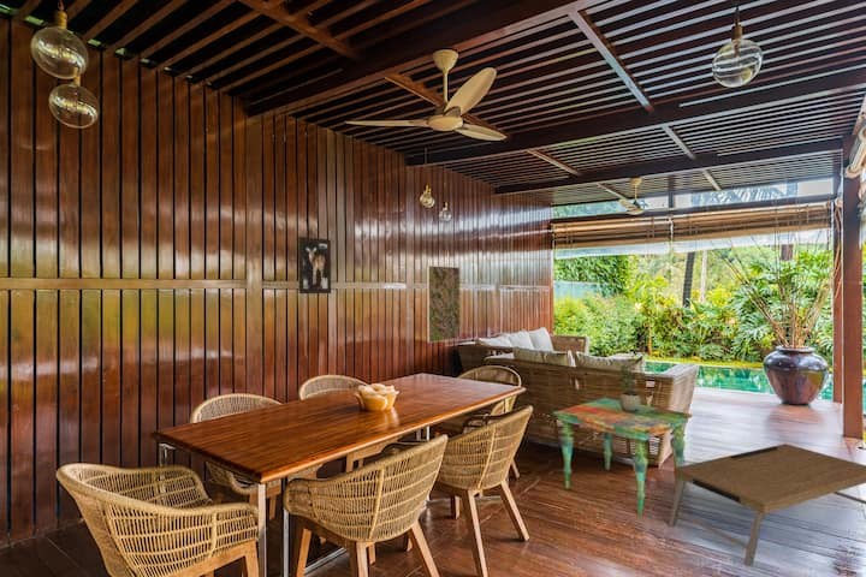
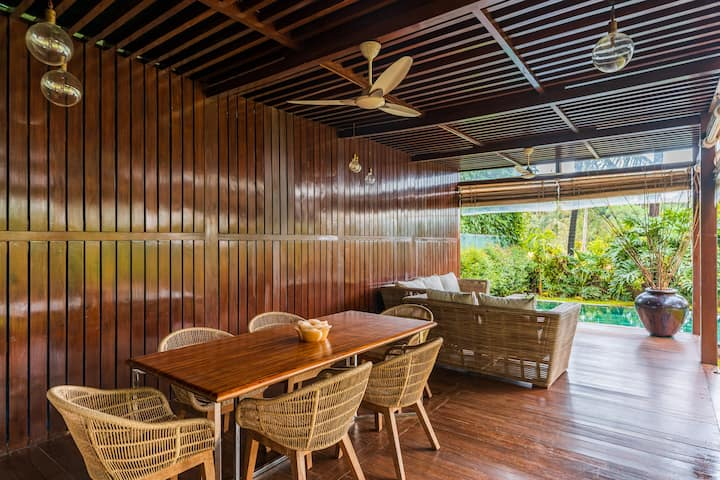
- side table (631, 450)
- potted plant (629, 387)
- coffee table (777, 493)
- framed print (444, 303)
- wall art (315, 266)
